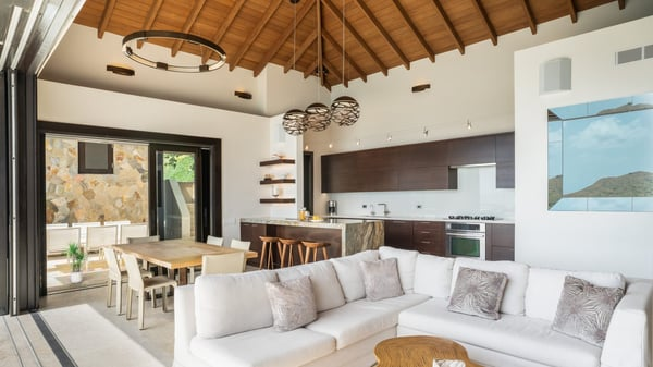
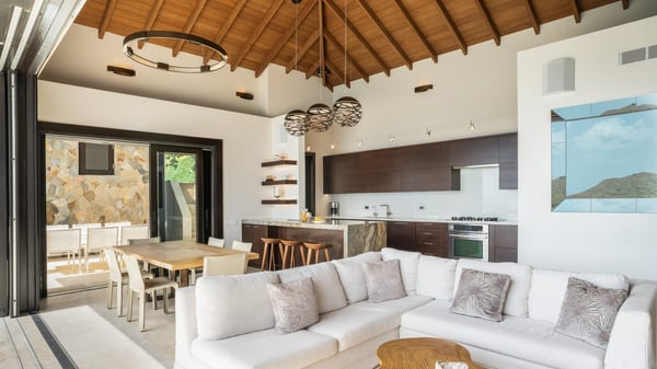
- potted plant (76, 261)
